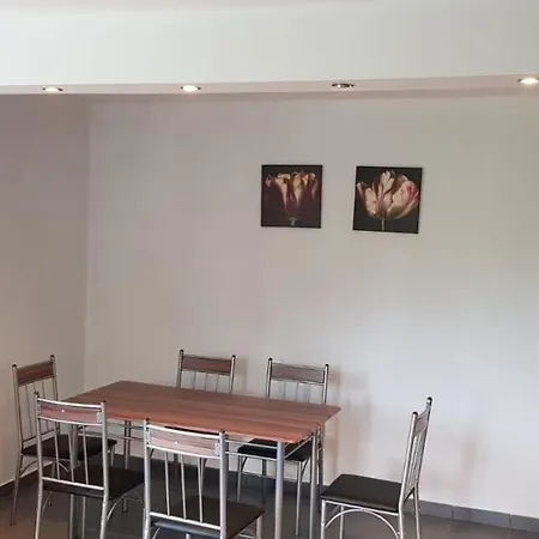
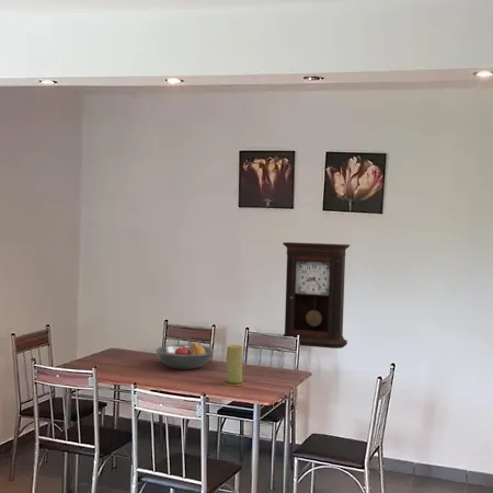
+ candle (234, 364)
+ fruit bowl (184, 355)
+ pendulum clock (313, 294)
